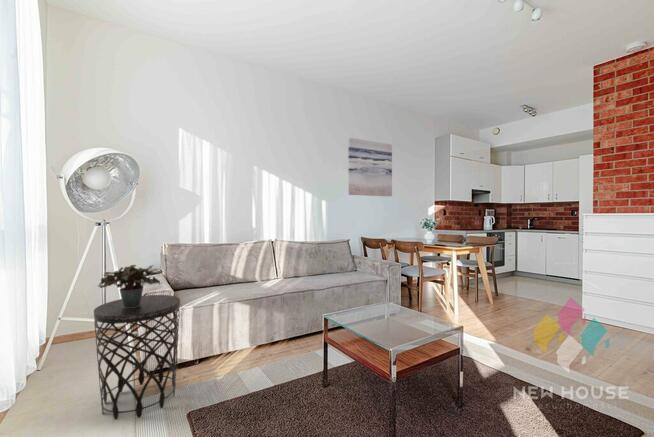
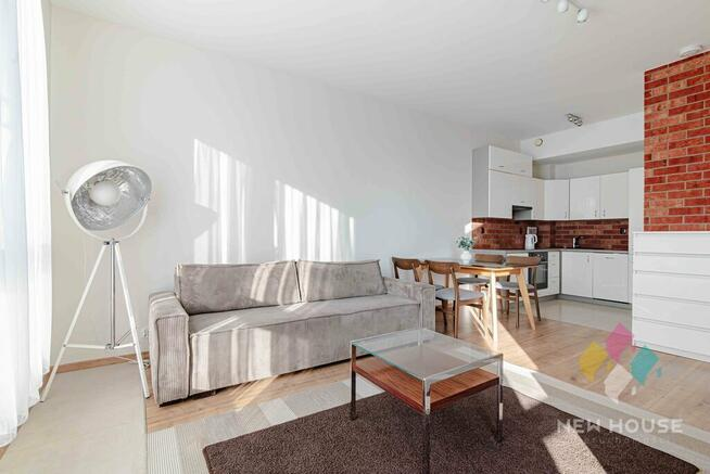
- side table (140, 350)
- potted plant (130, 285)
- wall art (370, 168)
